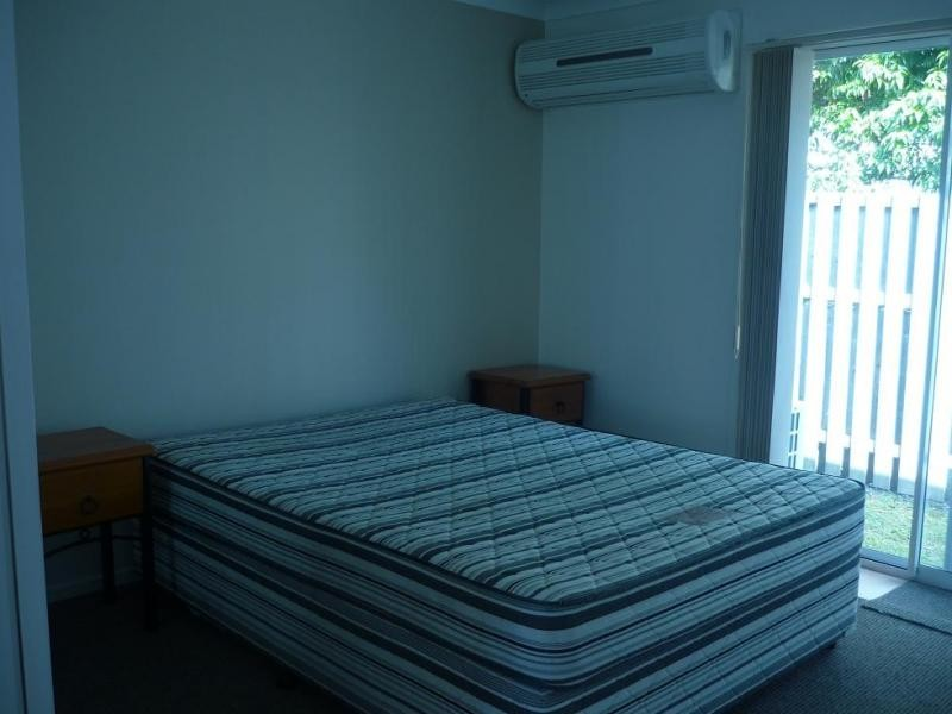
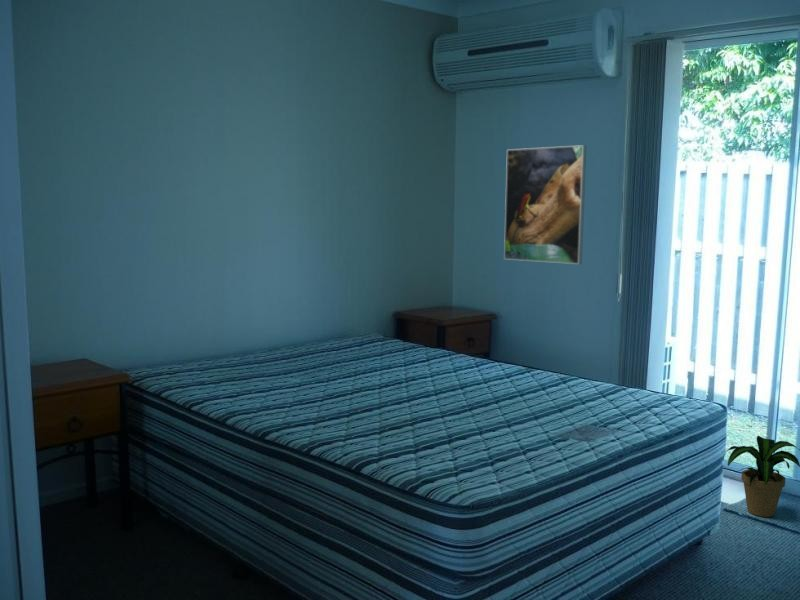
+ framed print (543, 205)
+ potted plant (763, 477)
